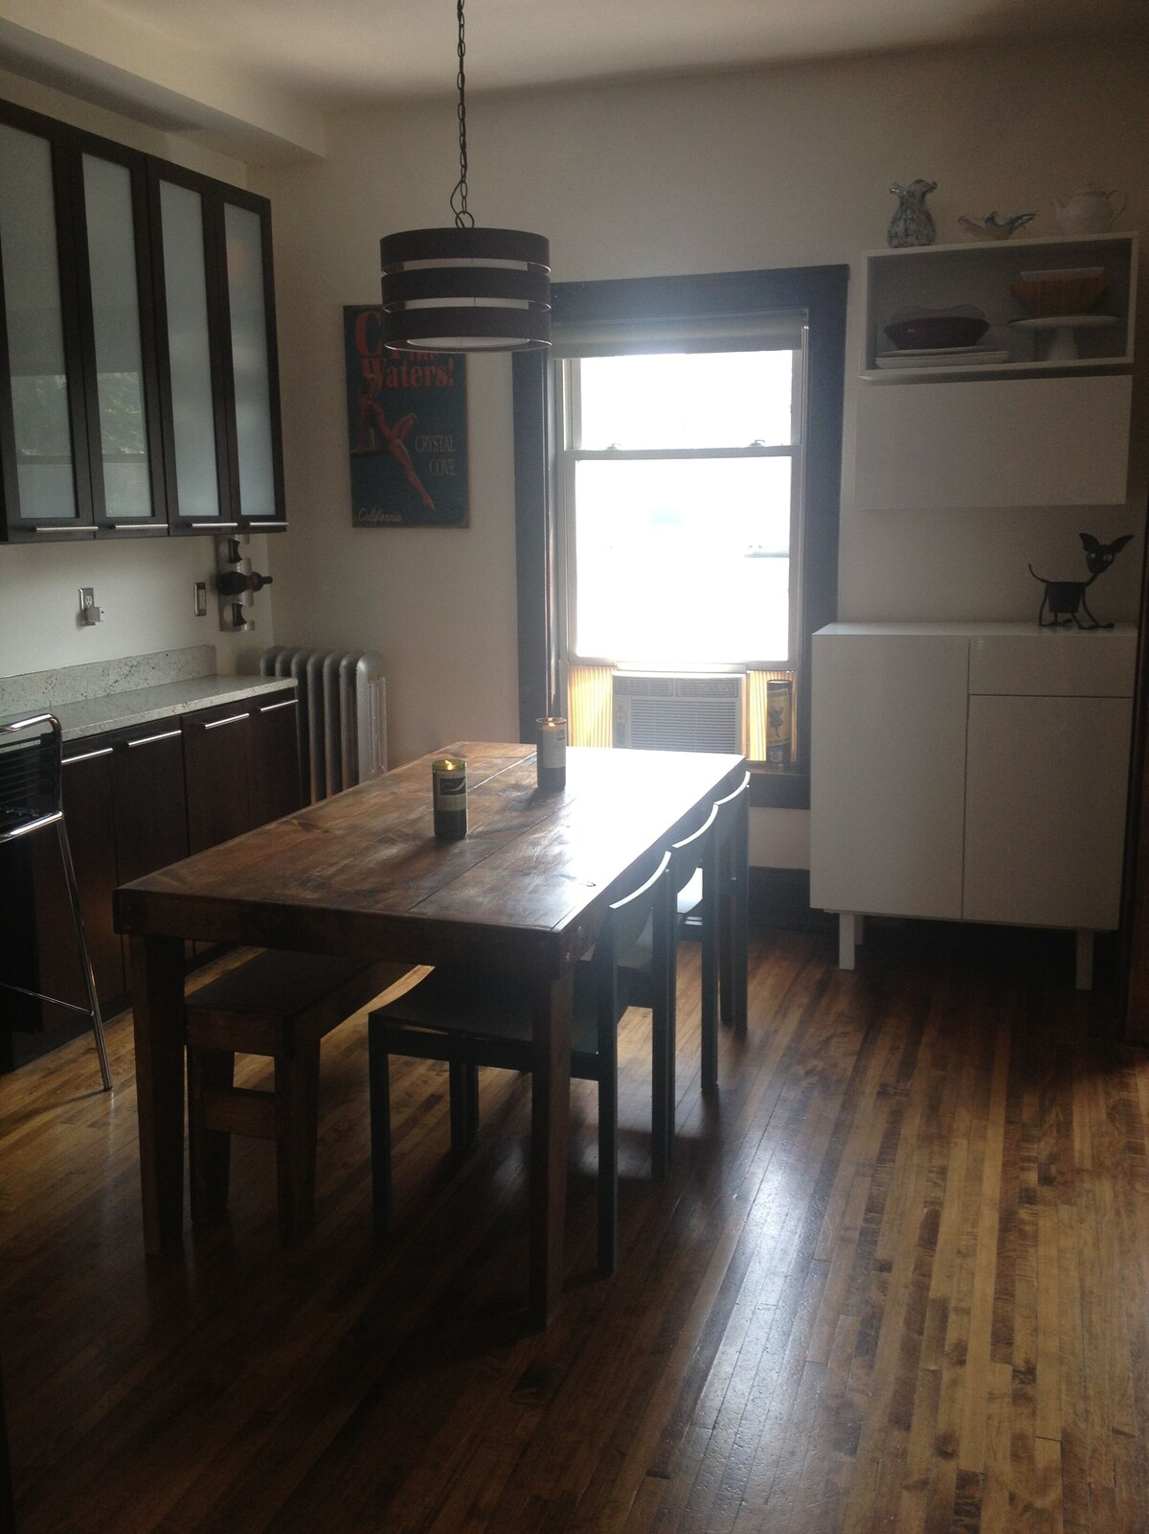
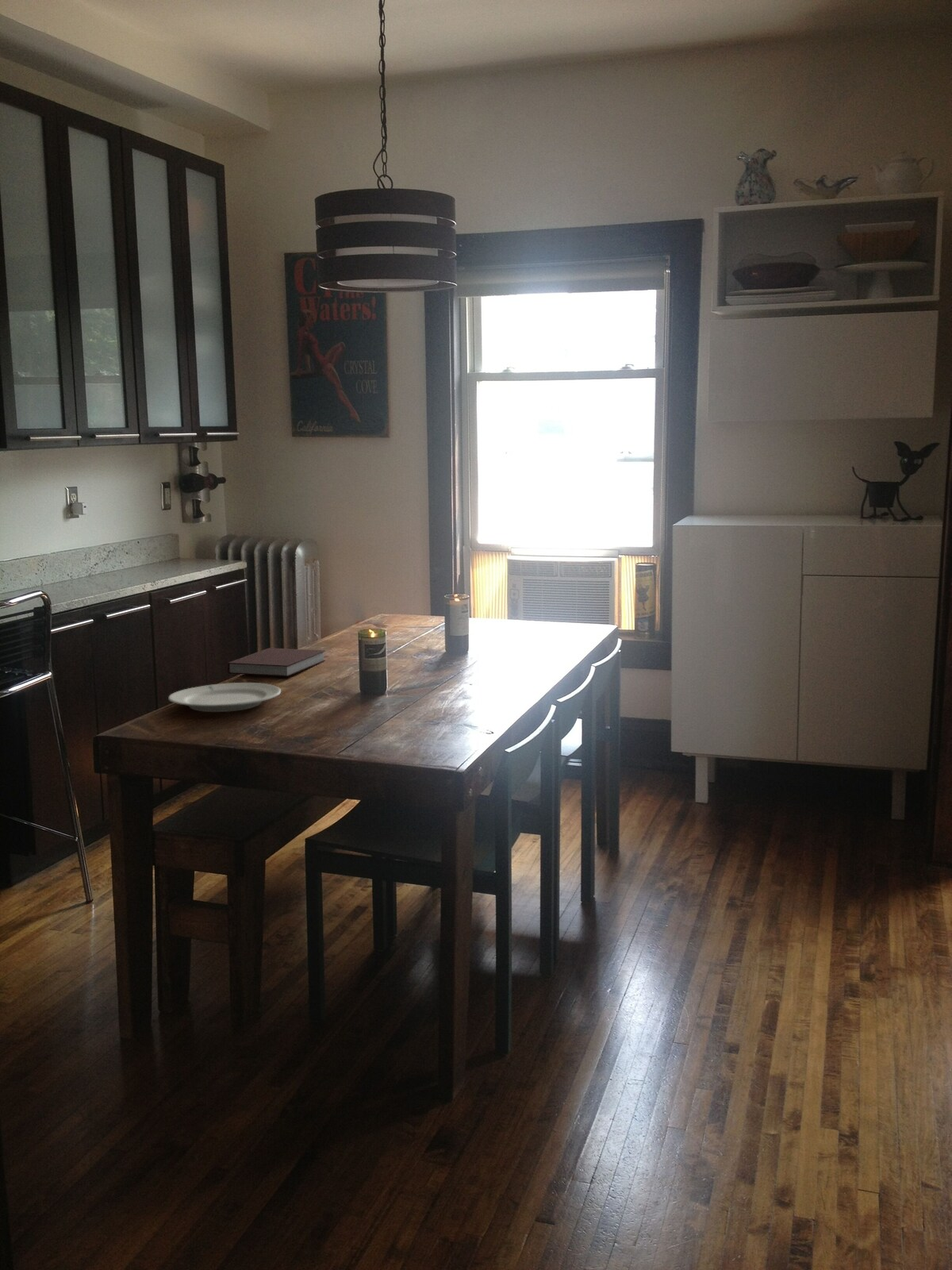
+ notebook (278, 661)
+ chinaware (225, 698)
